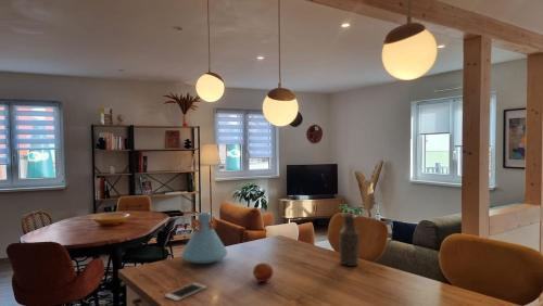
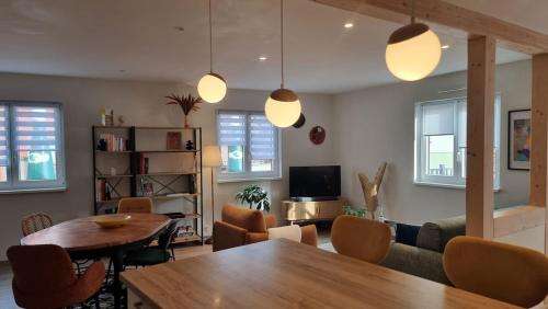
- cell phone (186, 291)
- bottle (349, 239)
- vase (204, 237)
- apple (263, 271)
